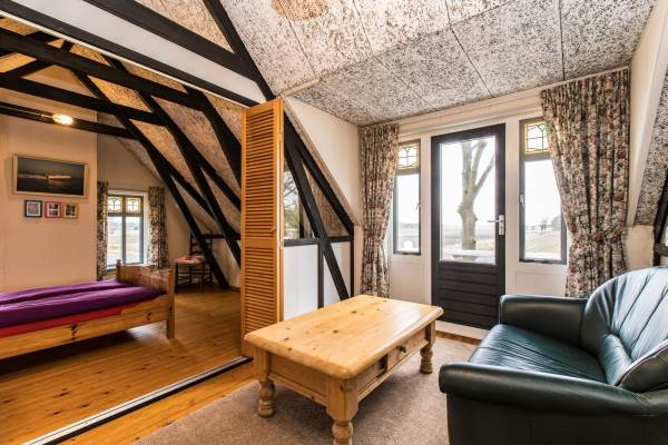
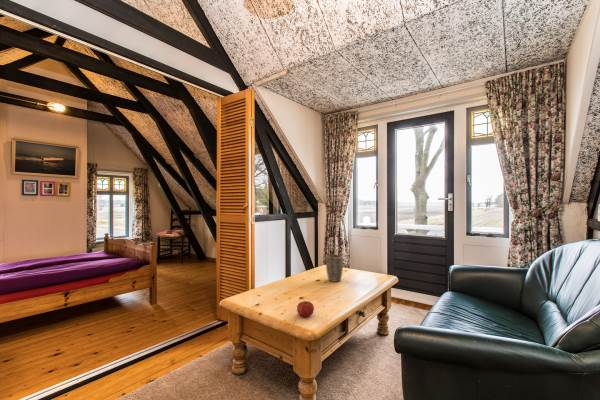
+ fruit (305, 308)
+ plant pot (334, 267)
